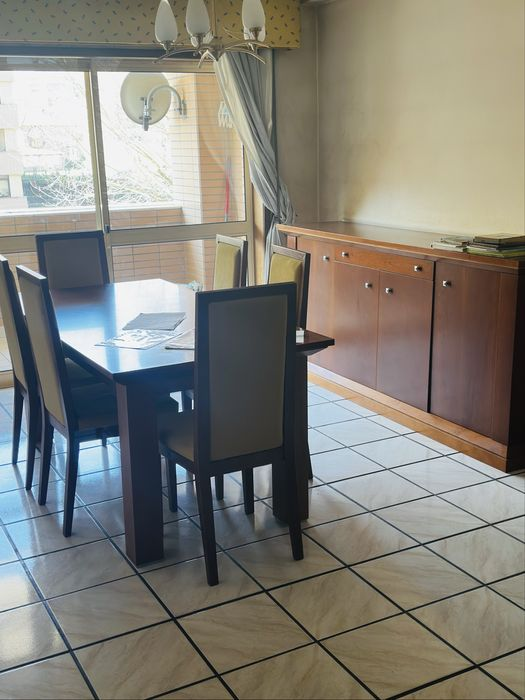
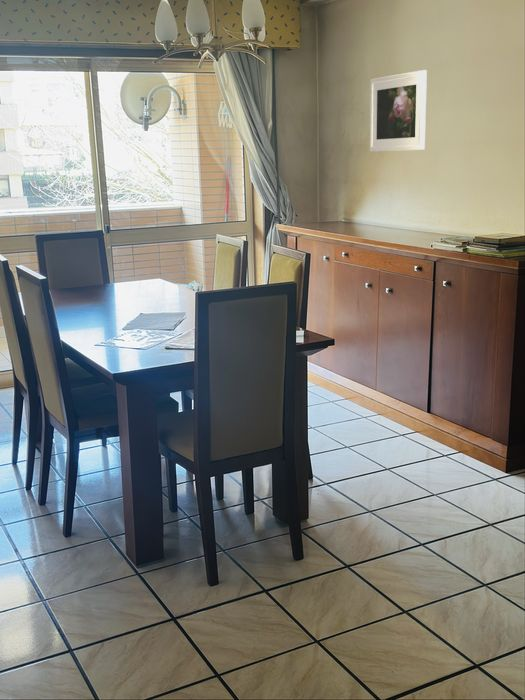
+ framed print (396, 113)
